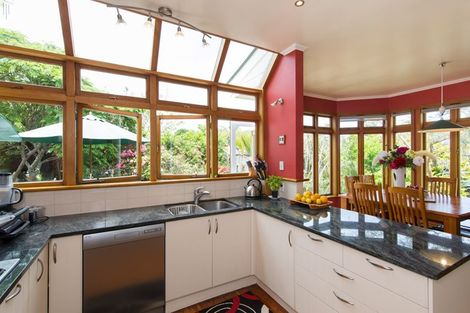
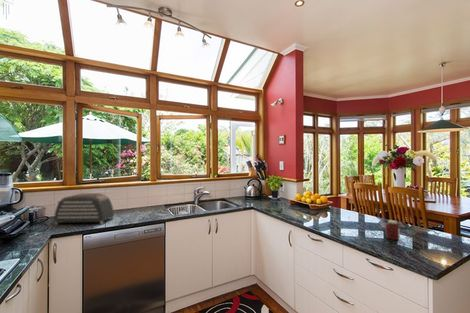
+ jar (394, 229)
+ toaster (83, 207)
